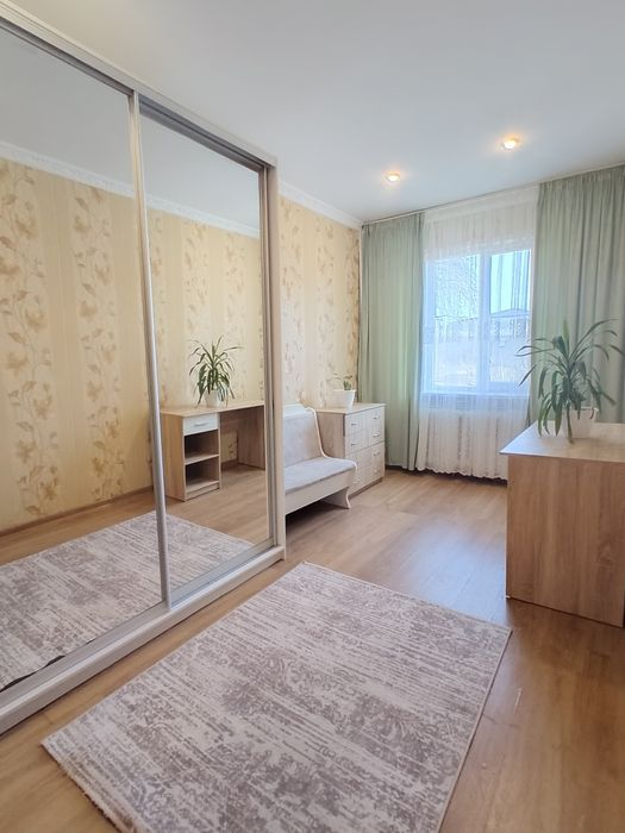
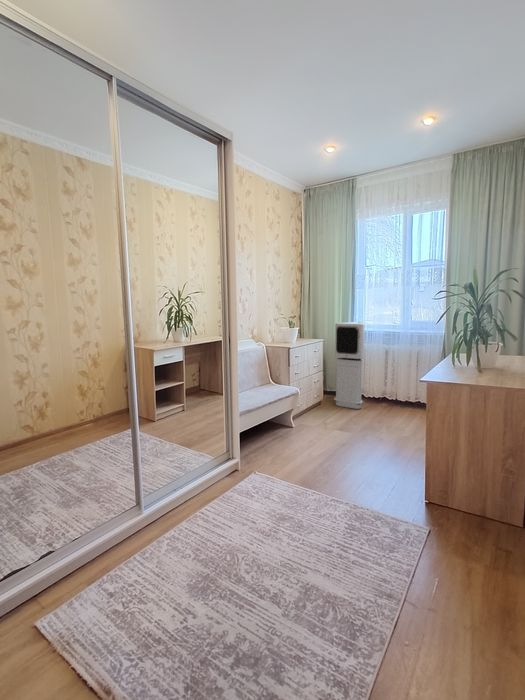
+ air purifier (352, 364)
